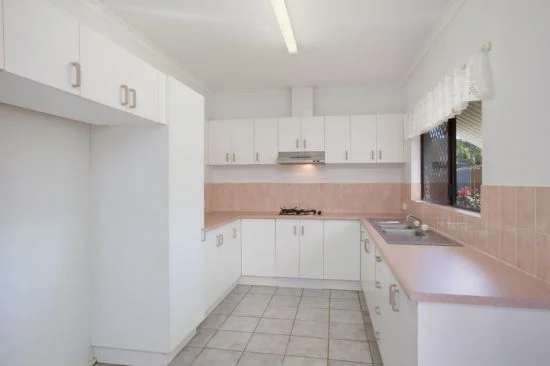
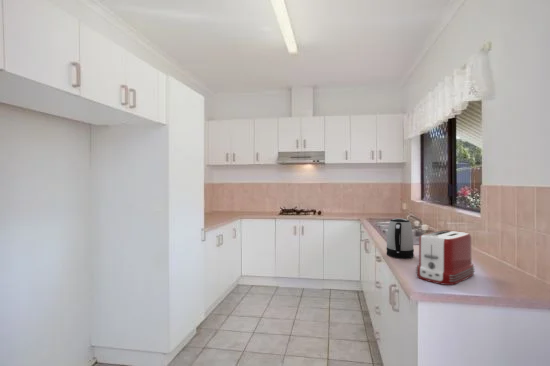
+ kettle (399, 237)
+ toaster (445, 254)
